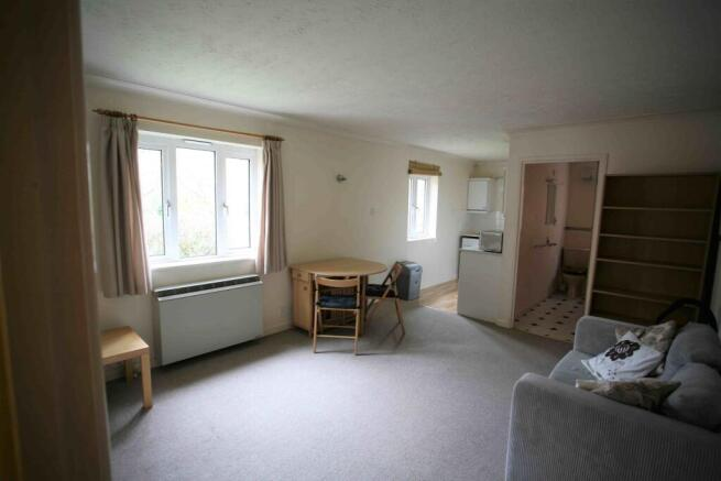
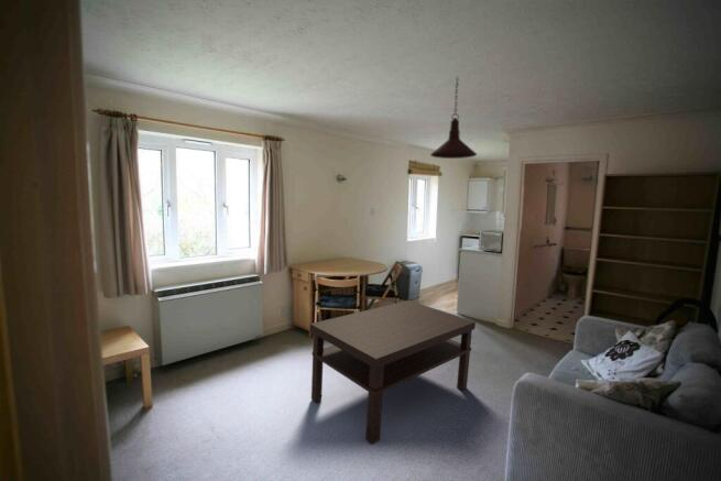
+ coffee table (394, 358)
+ pendant light (455, 114)
